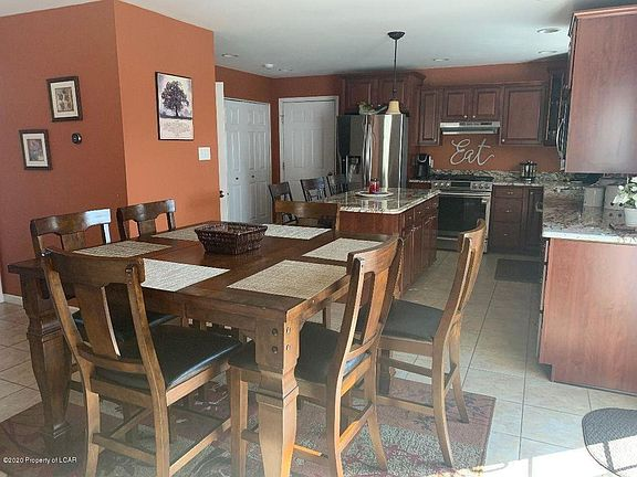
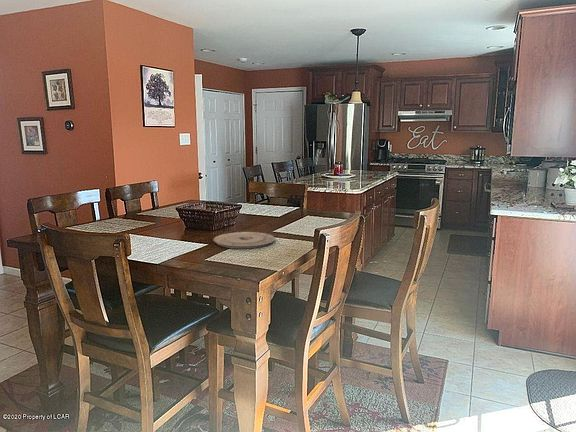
+ plate (244, 240)
